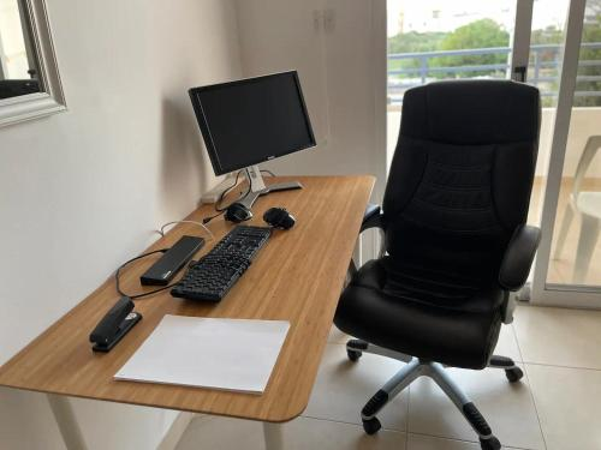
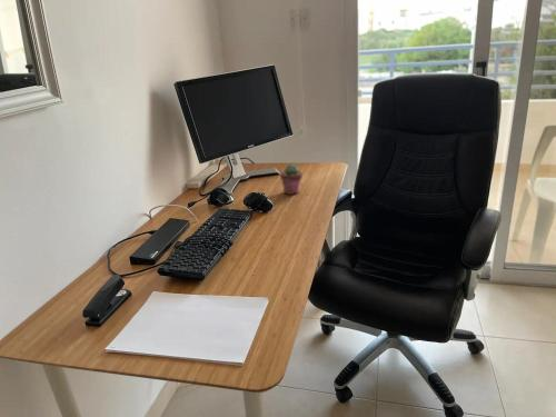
+ potted succulent (290, 178)
